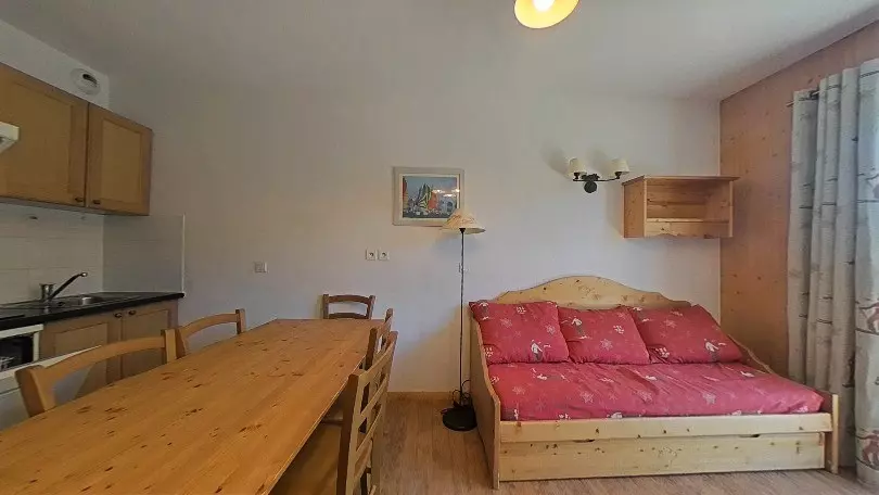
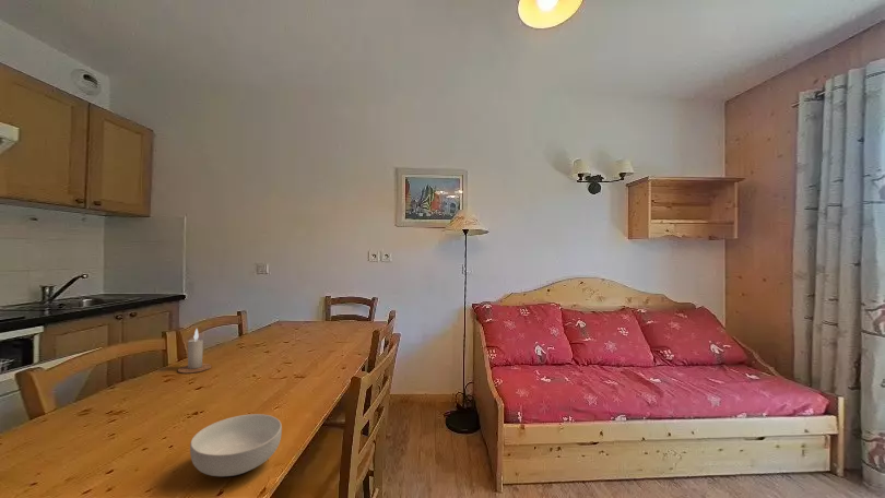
+ cereal bowl (237, 448)
+ candle (194, 348)
